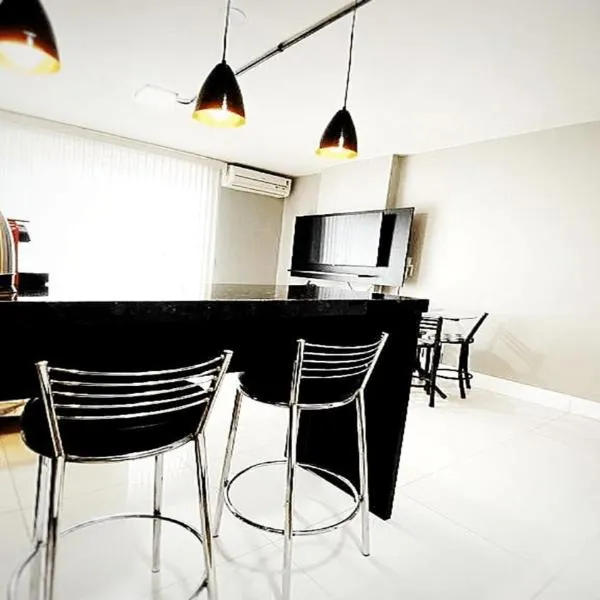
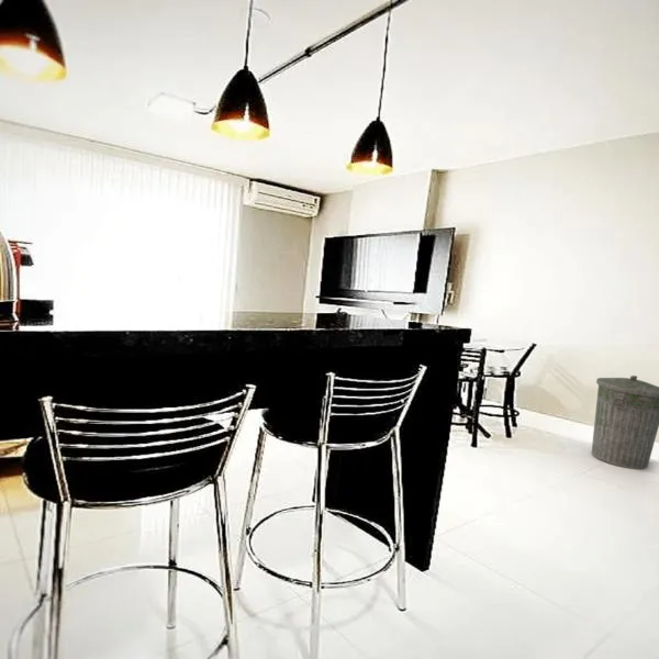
+ trash can (626, 417)
